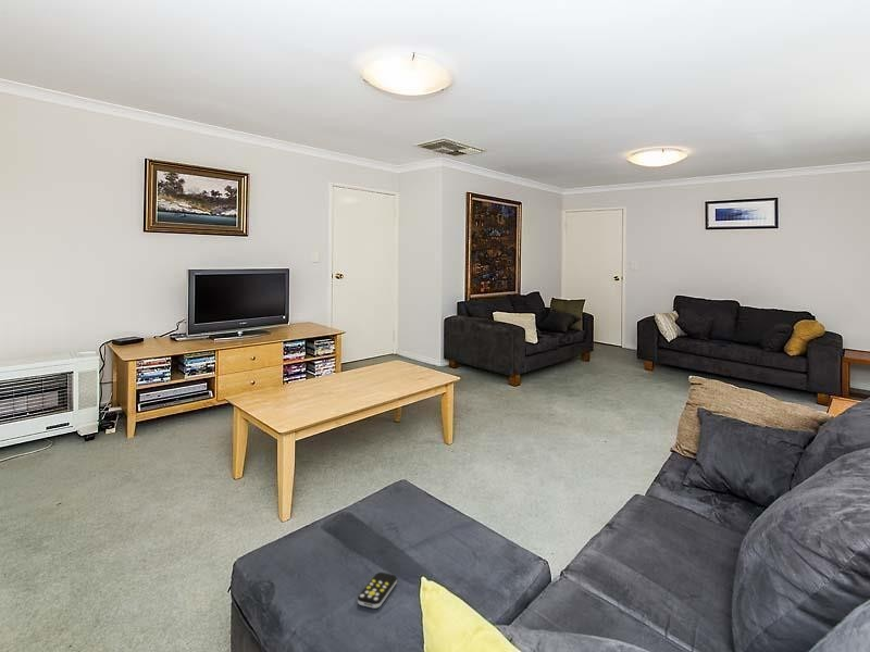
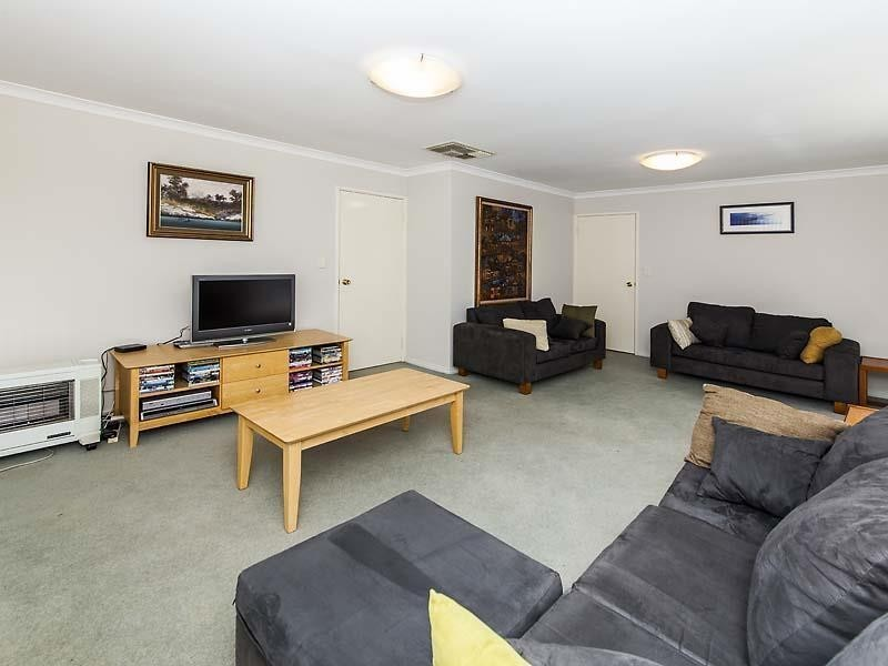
- remote control (377, 589)
